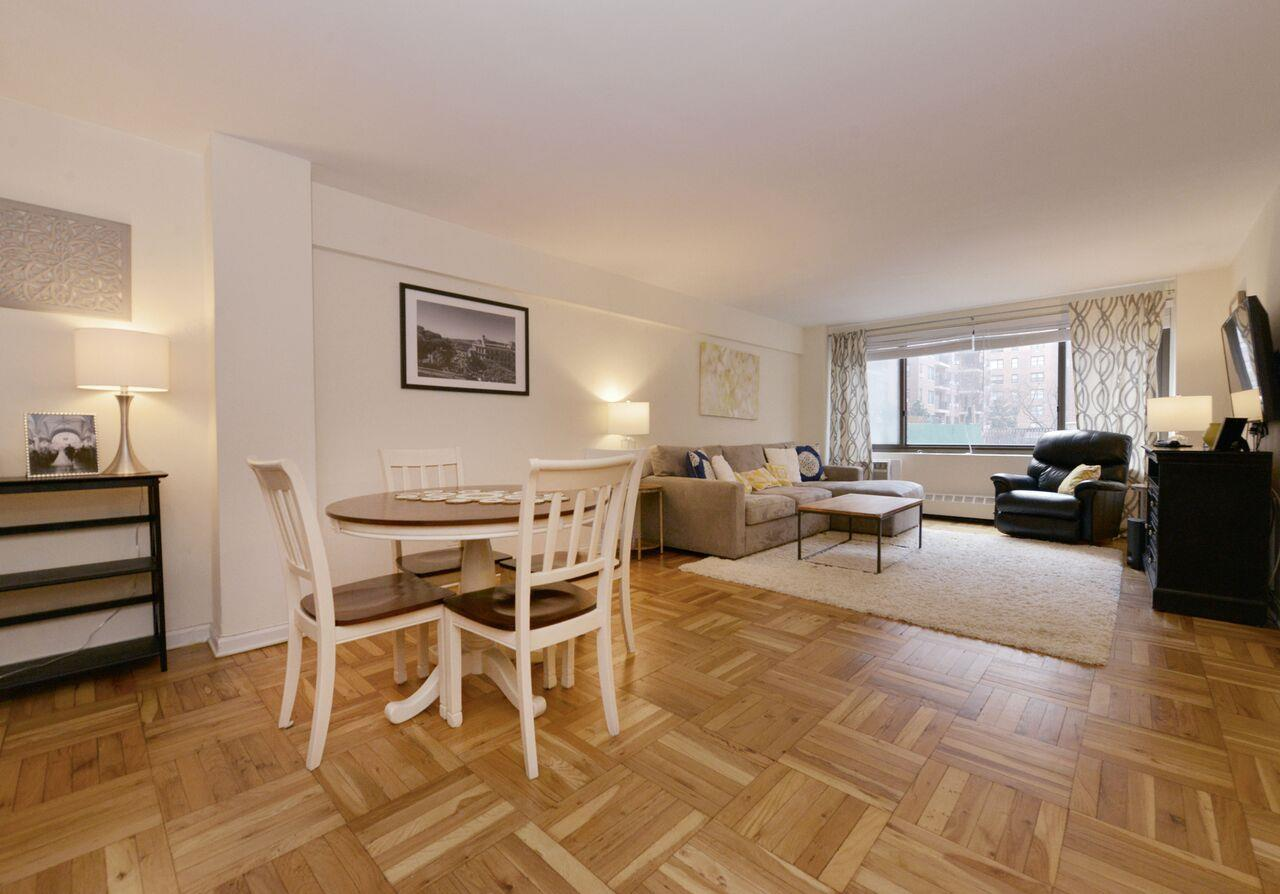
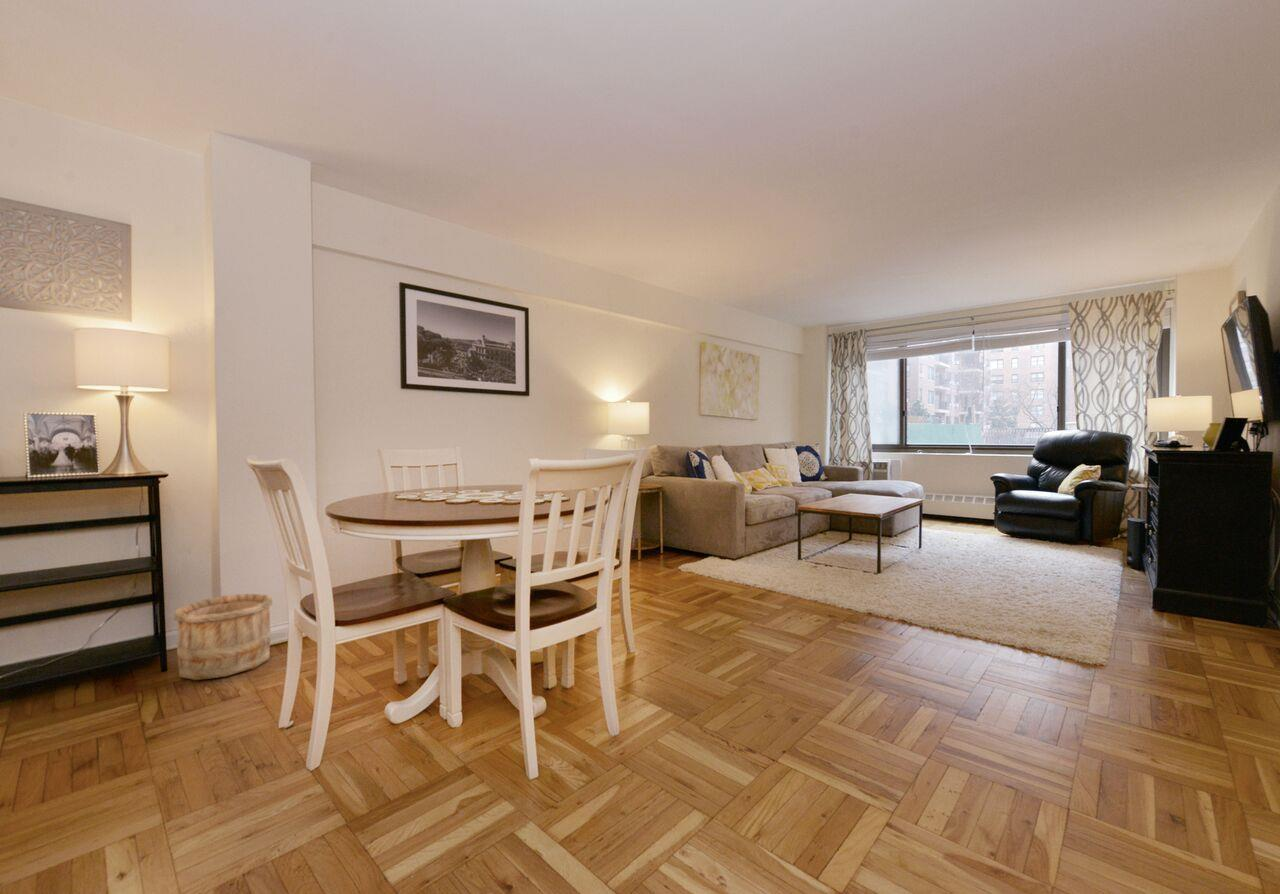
+ wooden bucket (226, 634)
